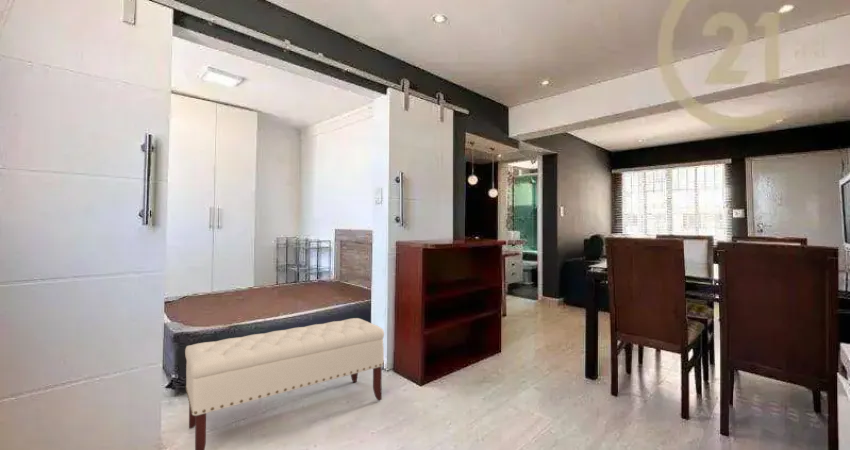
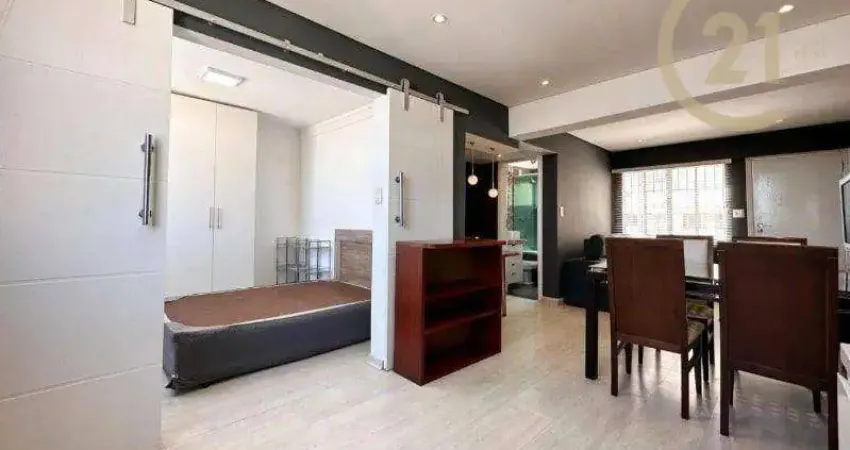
- bench (292, 373)
